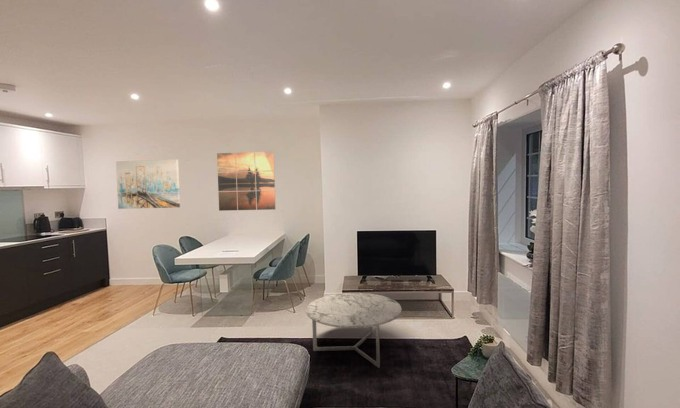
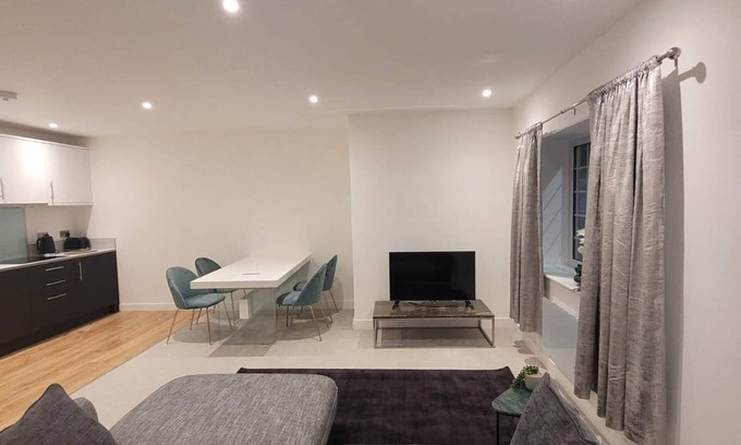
- wall art (246, 181)
- coffee table (354, 327)
- wall art (148, 184)
